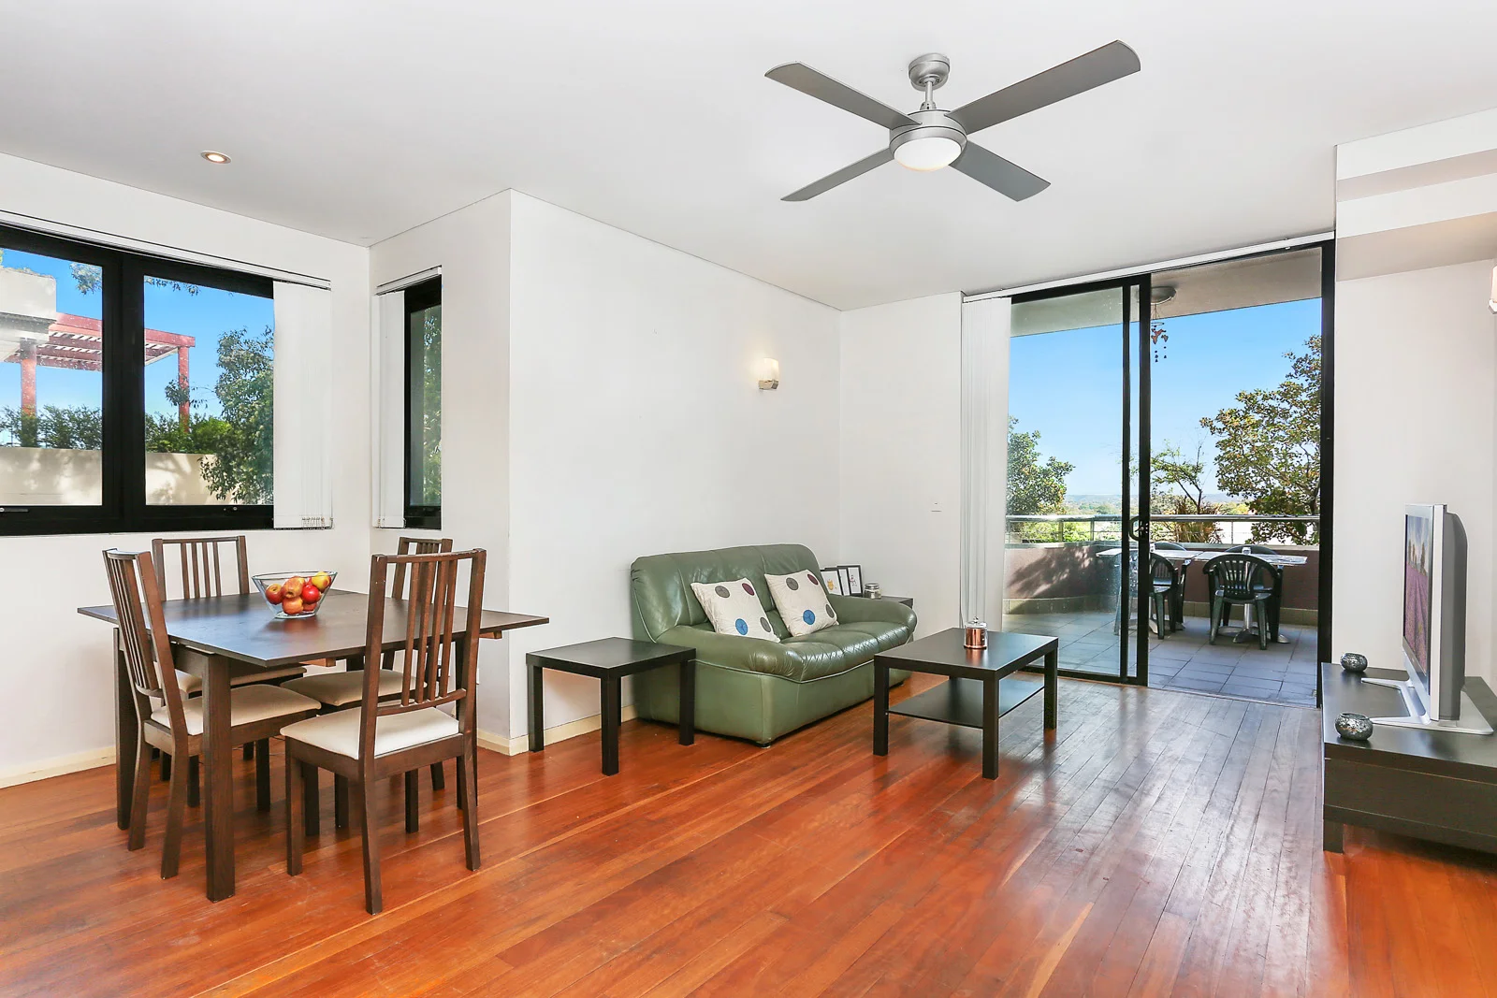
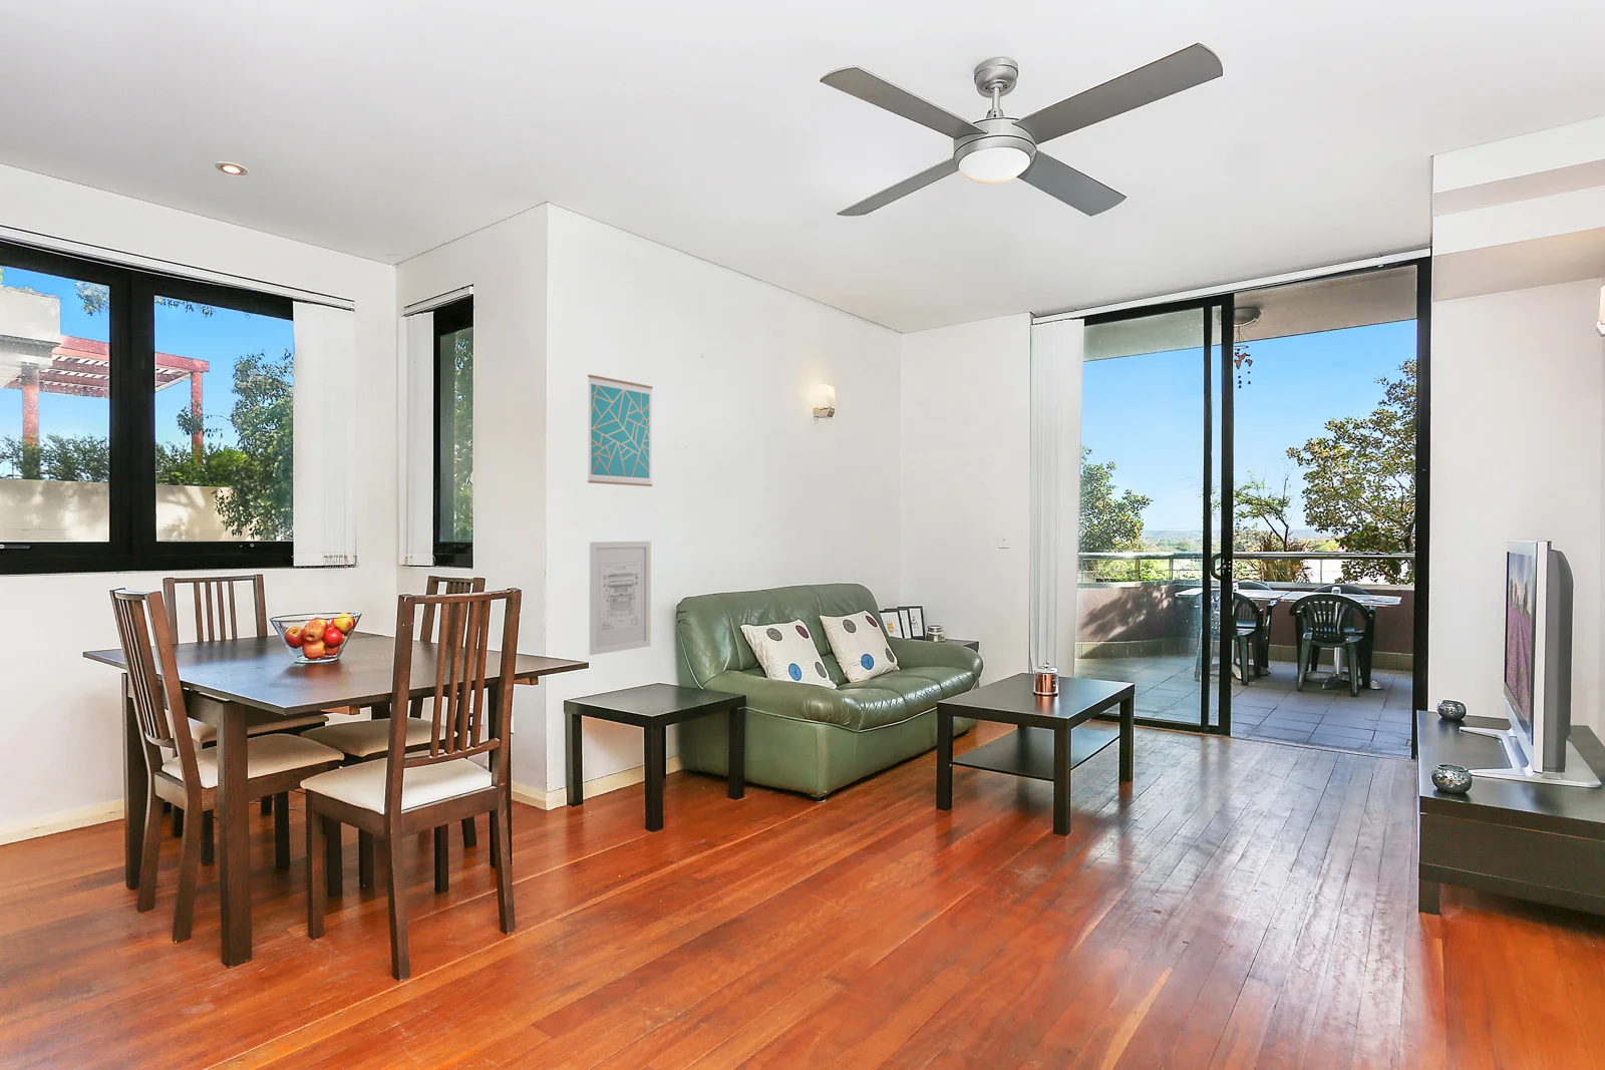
+ wall art (621, 596)
+ wall art (621, 432)
